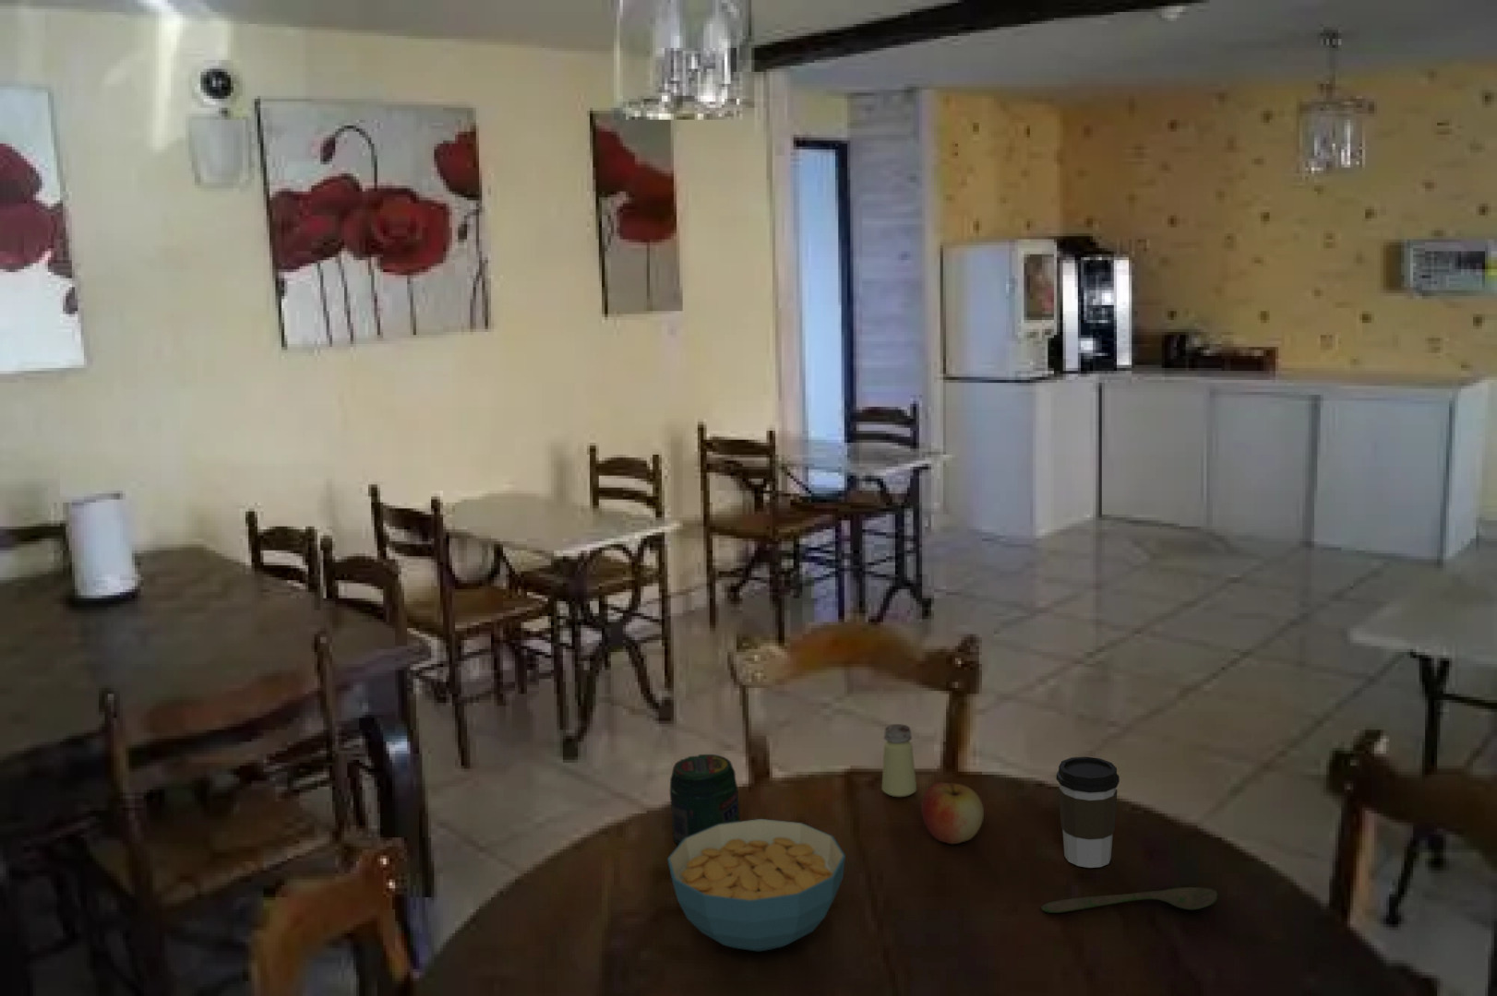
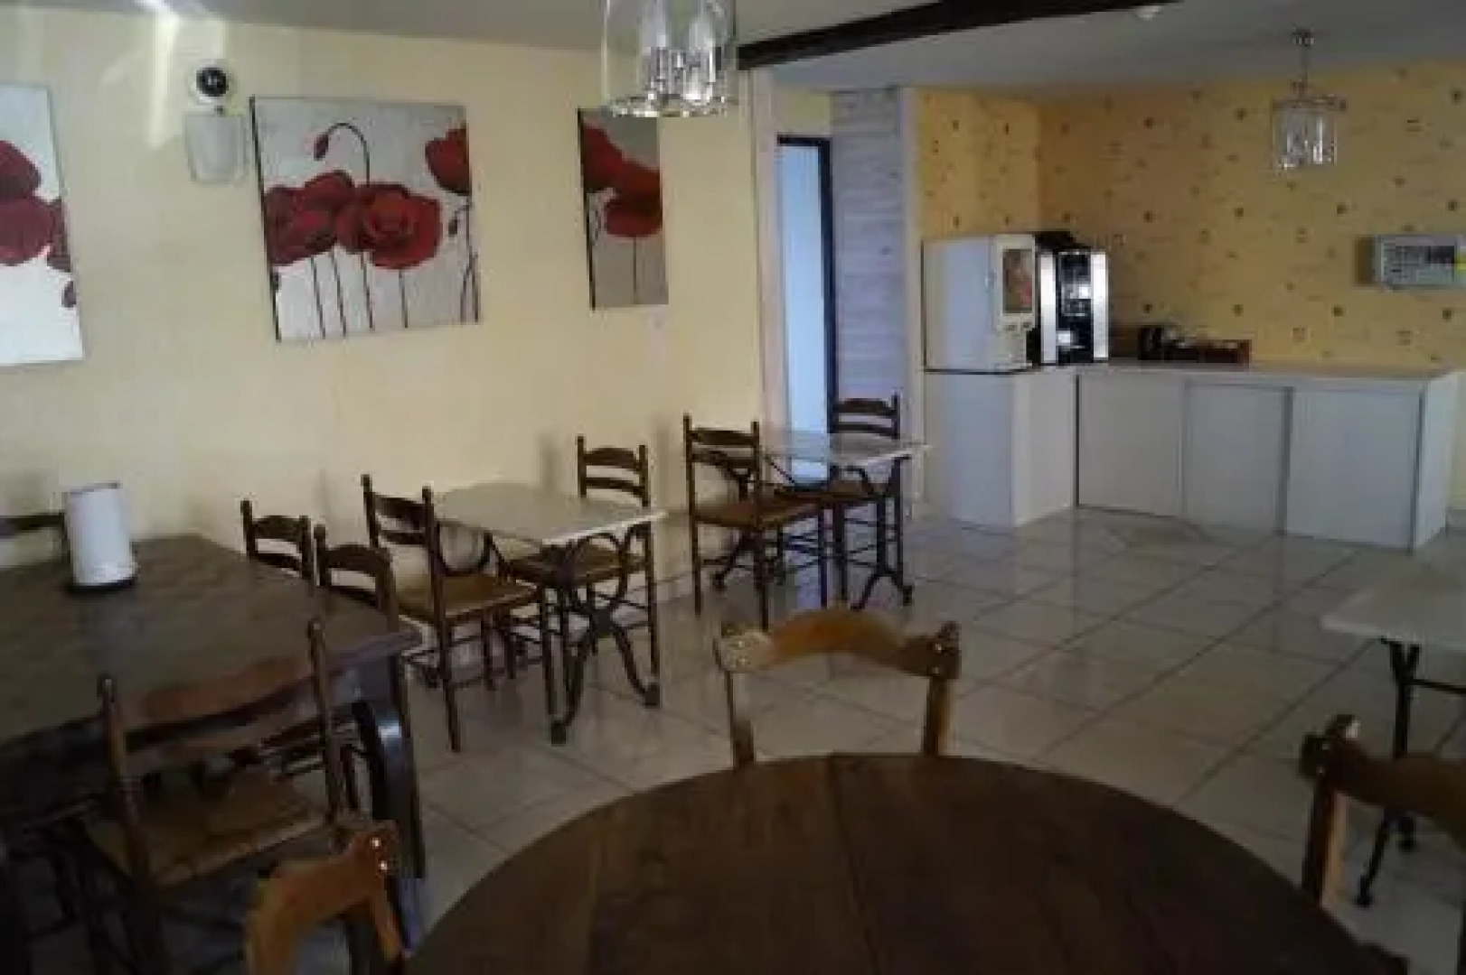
- jar (704, 800)
- spoon (1128, 900)
- apple (952, 809)
- cereal bowl (757, 896)
- saltshaker (898, 759)
- coffee cup (1088, 813)
